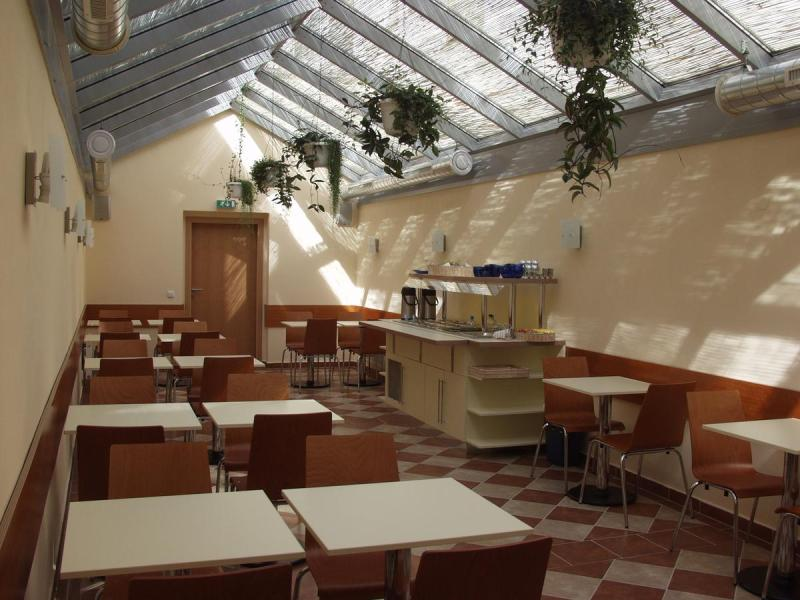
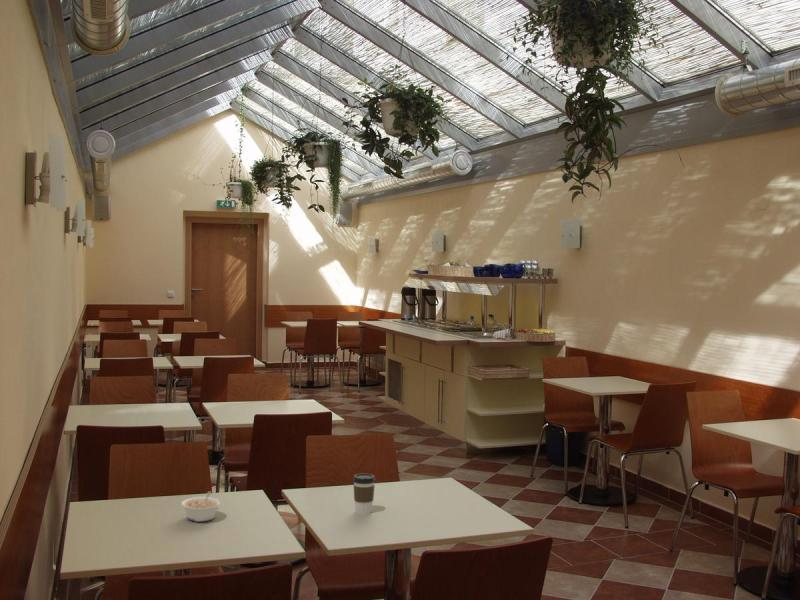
+ coffee cup (363, 493)
+ legume (200, 507)
